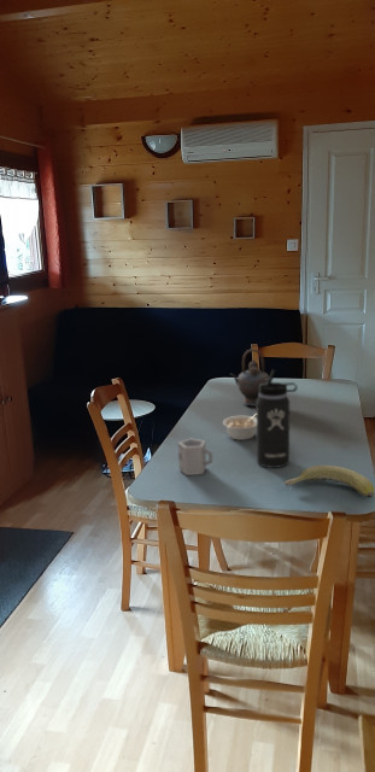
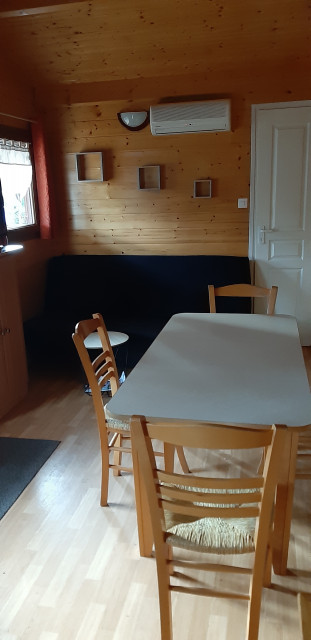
- teapot (250, 376)
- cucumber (327, 479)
- thermos bottle (276, 416)
- cup (195, 456)
- legume (241, 426)
